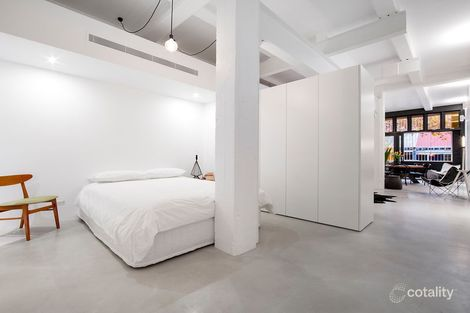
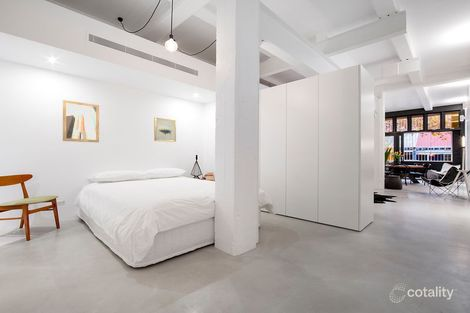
+ wall art (81, 122)
+ wall art (165, 130)
